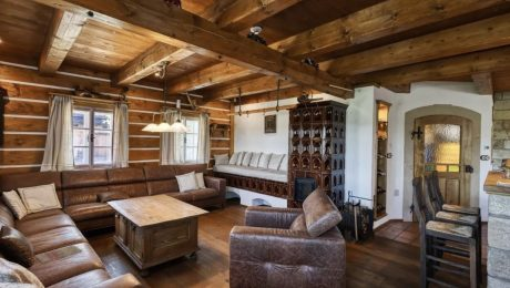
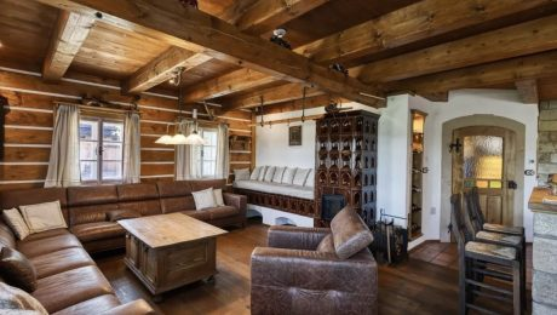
- magazine (59, 253)
